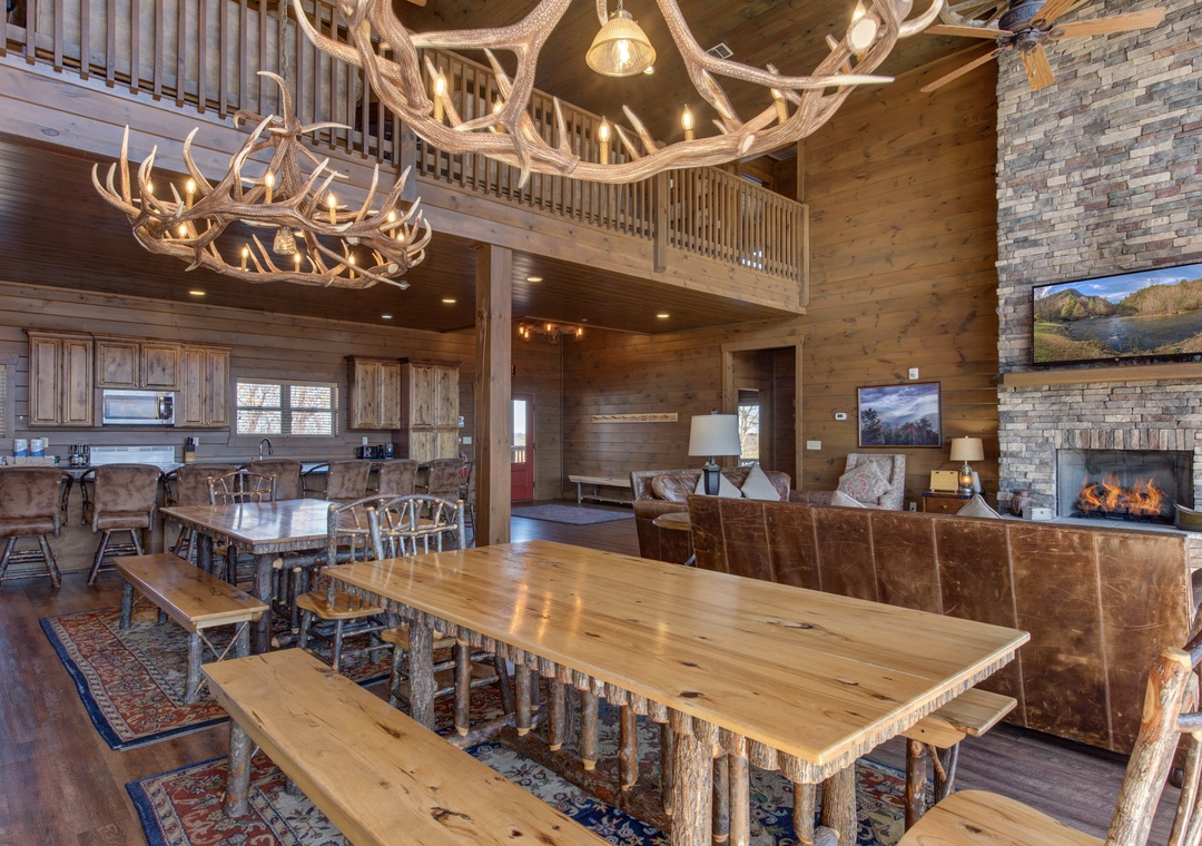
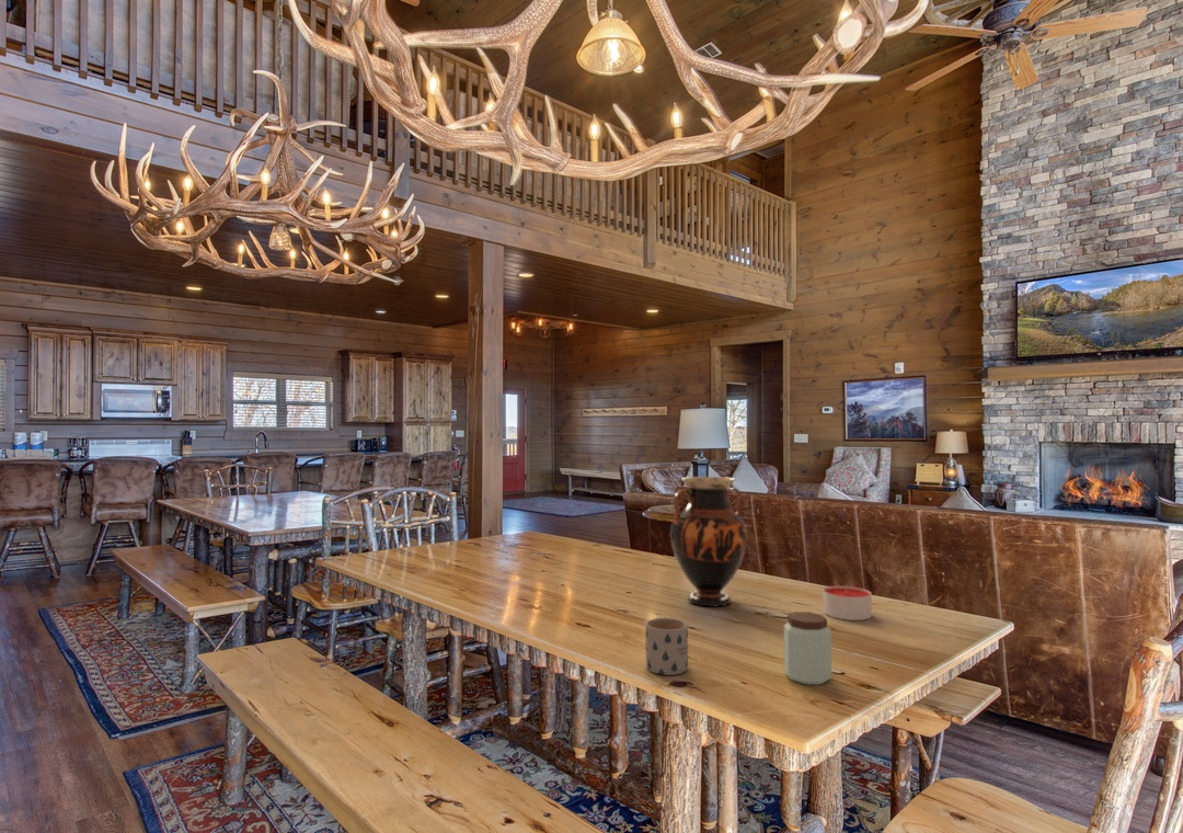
+ peanut butter (807, 647)
+ mug (669, 643)
+ vase (708, 539)
+ candle (847, 602)
